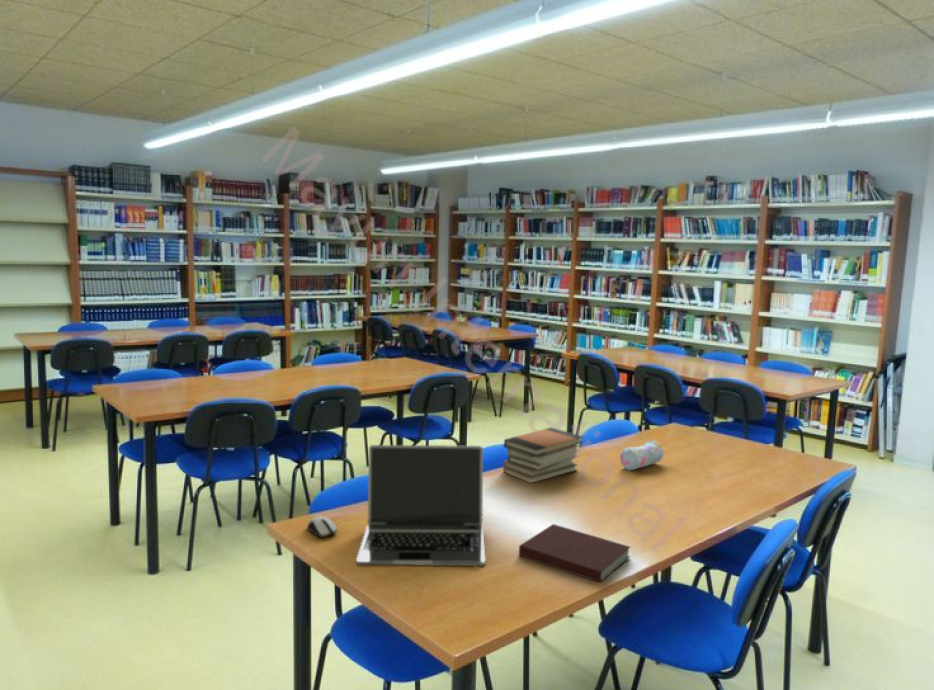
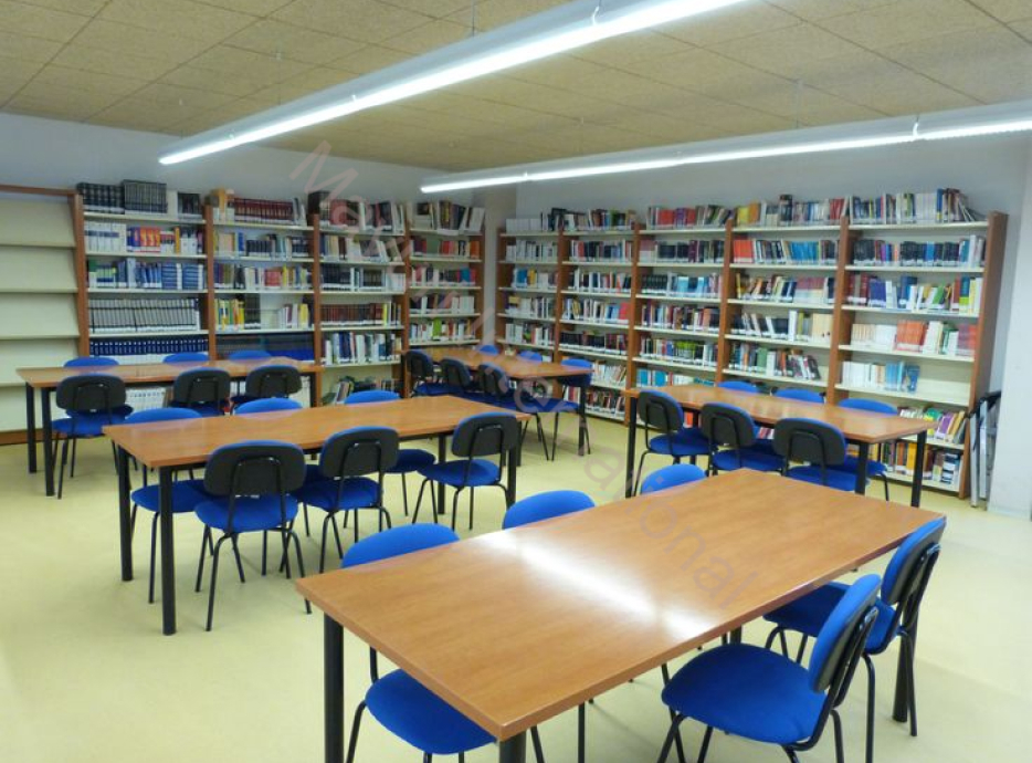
- notebook (574, 551)
- laptop (423, 501)
- pencil case (642, 455)
- book stack (543, 454)
- computer mouse (321, 524)
